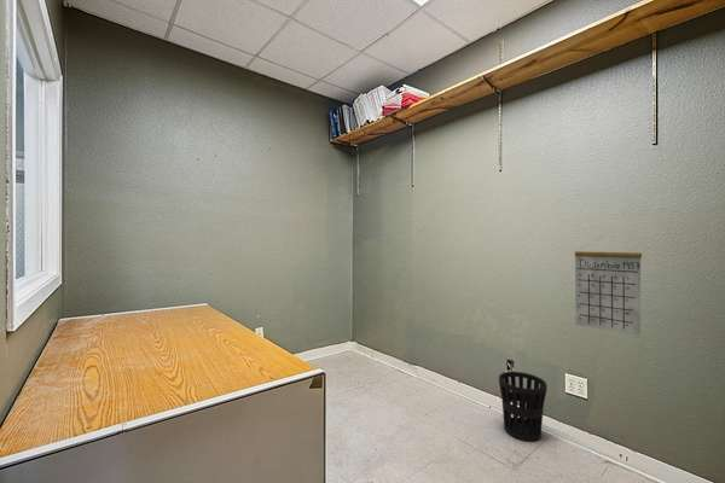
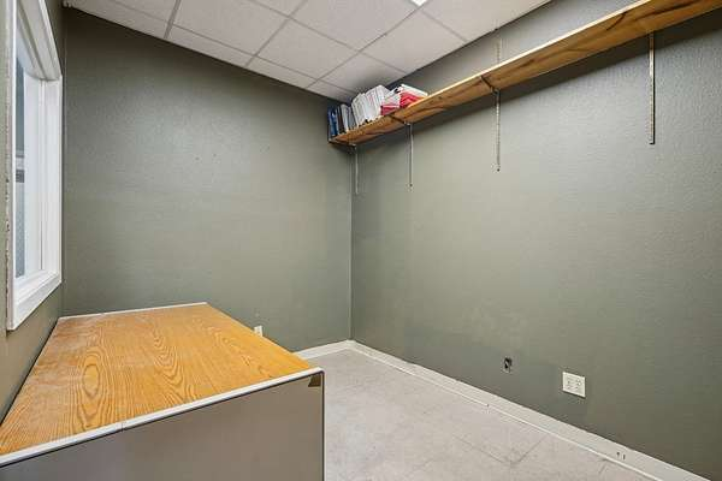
- calendar (605, 281)
- wastebasket (522, 405)
